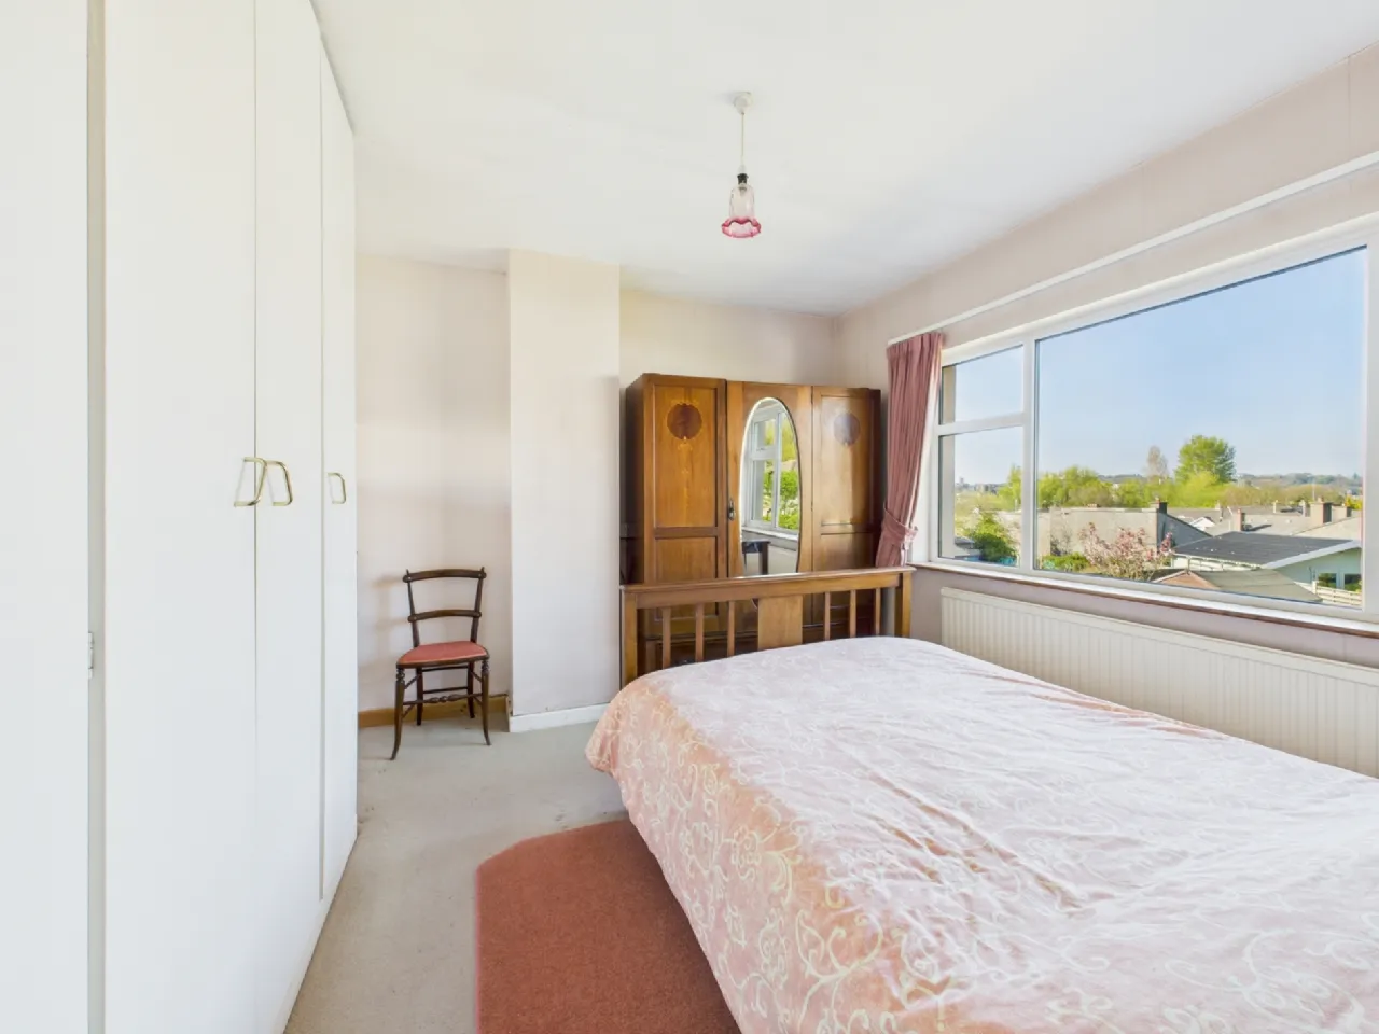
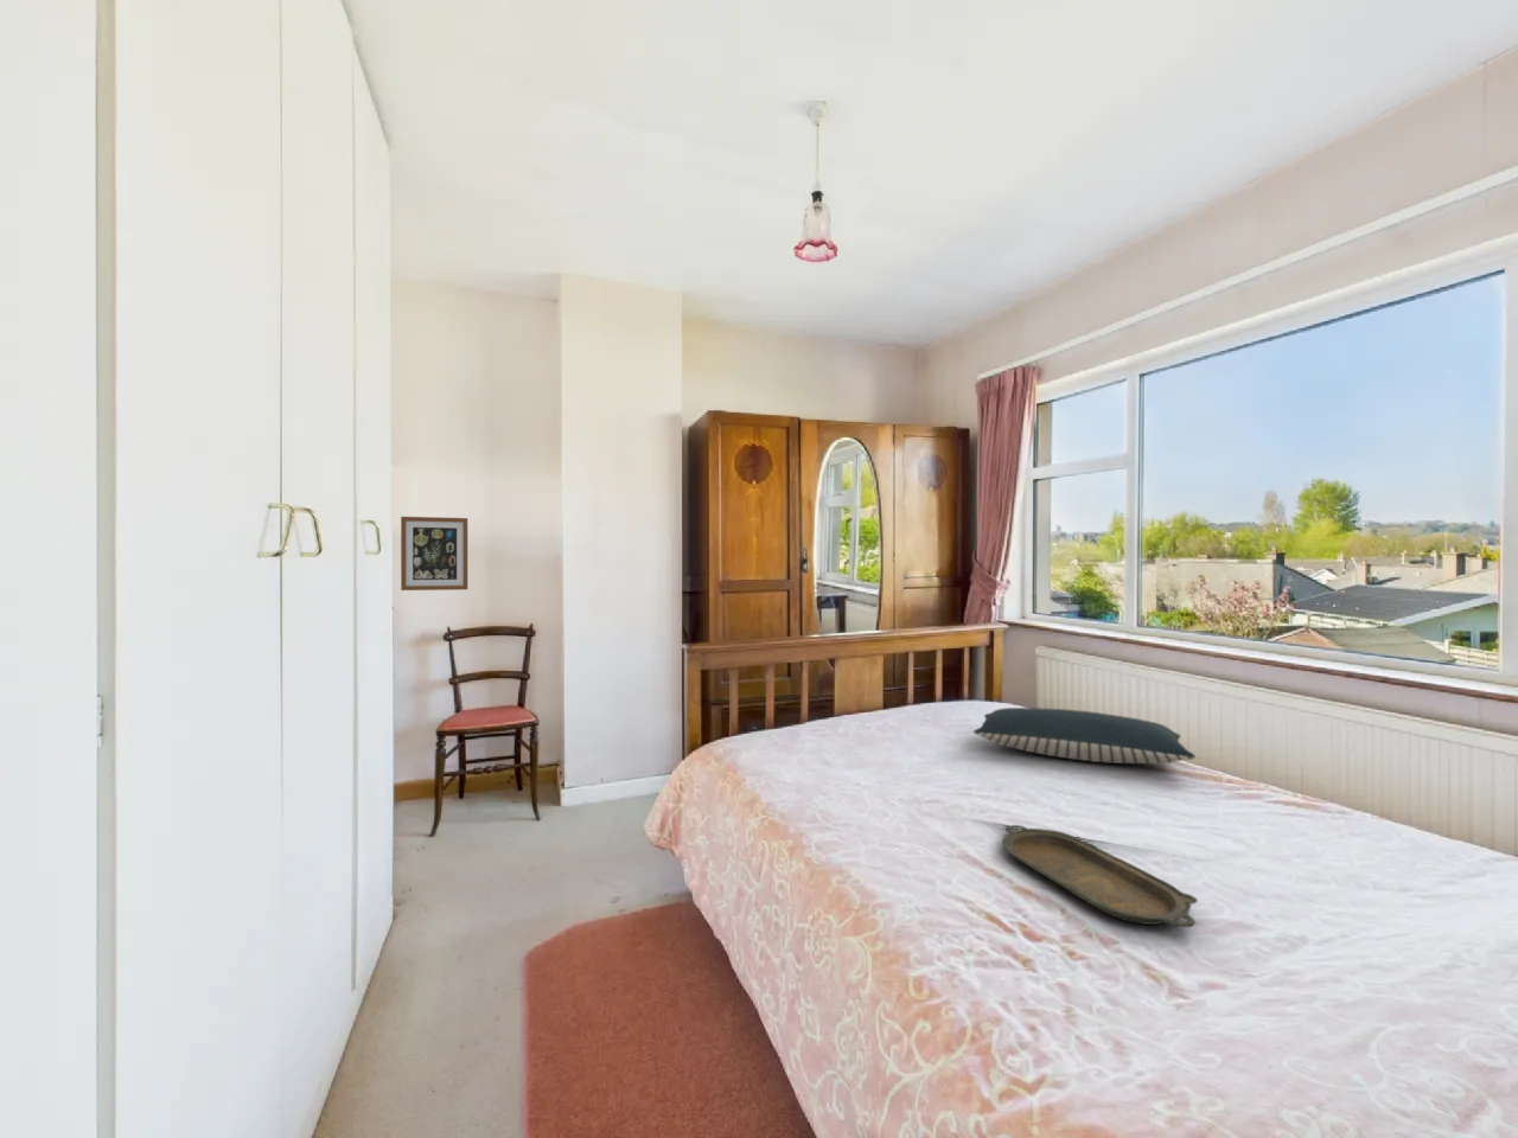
+ serving tray (1085, 873)
+ wall art (434, 553)
+ pillow (1076, 734)
